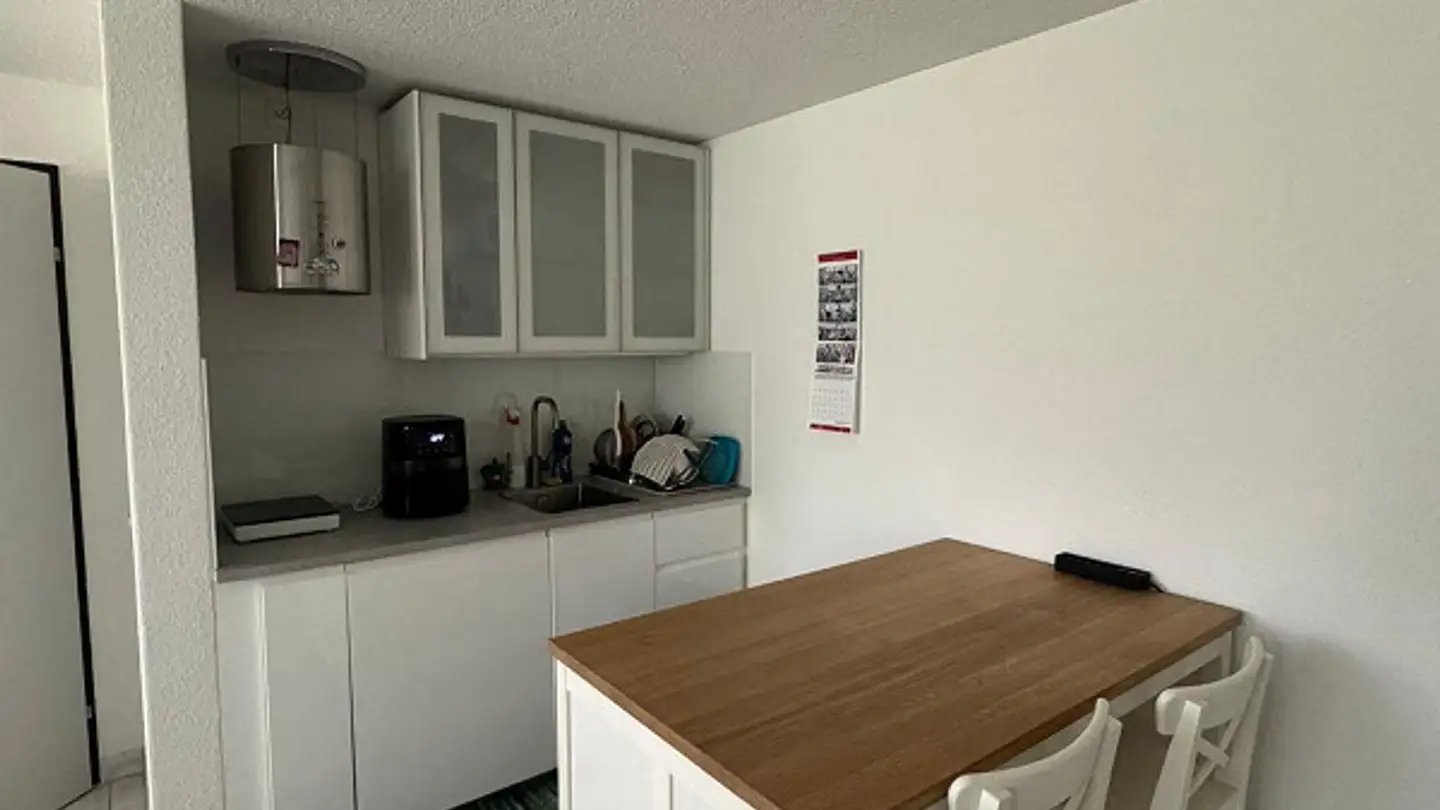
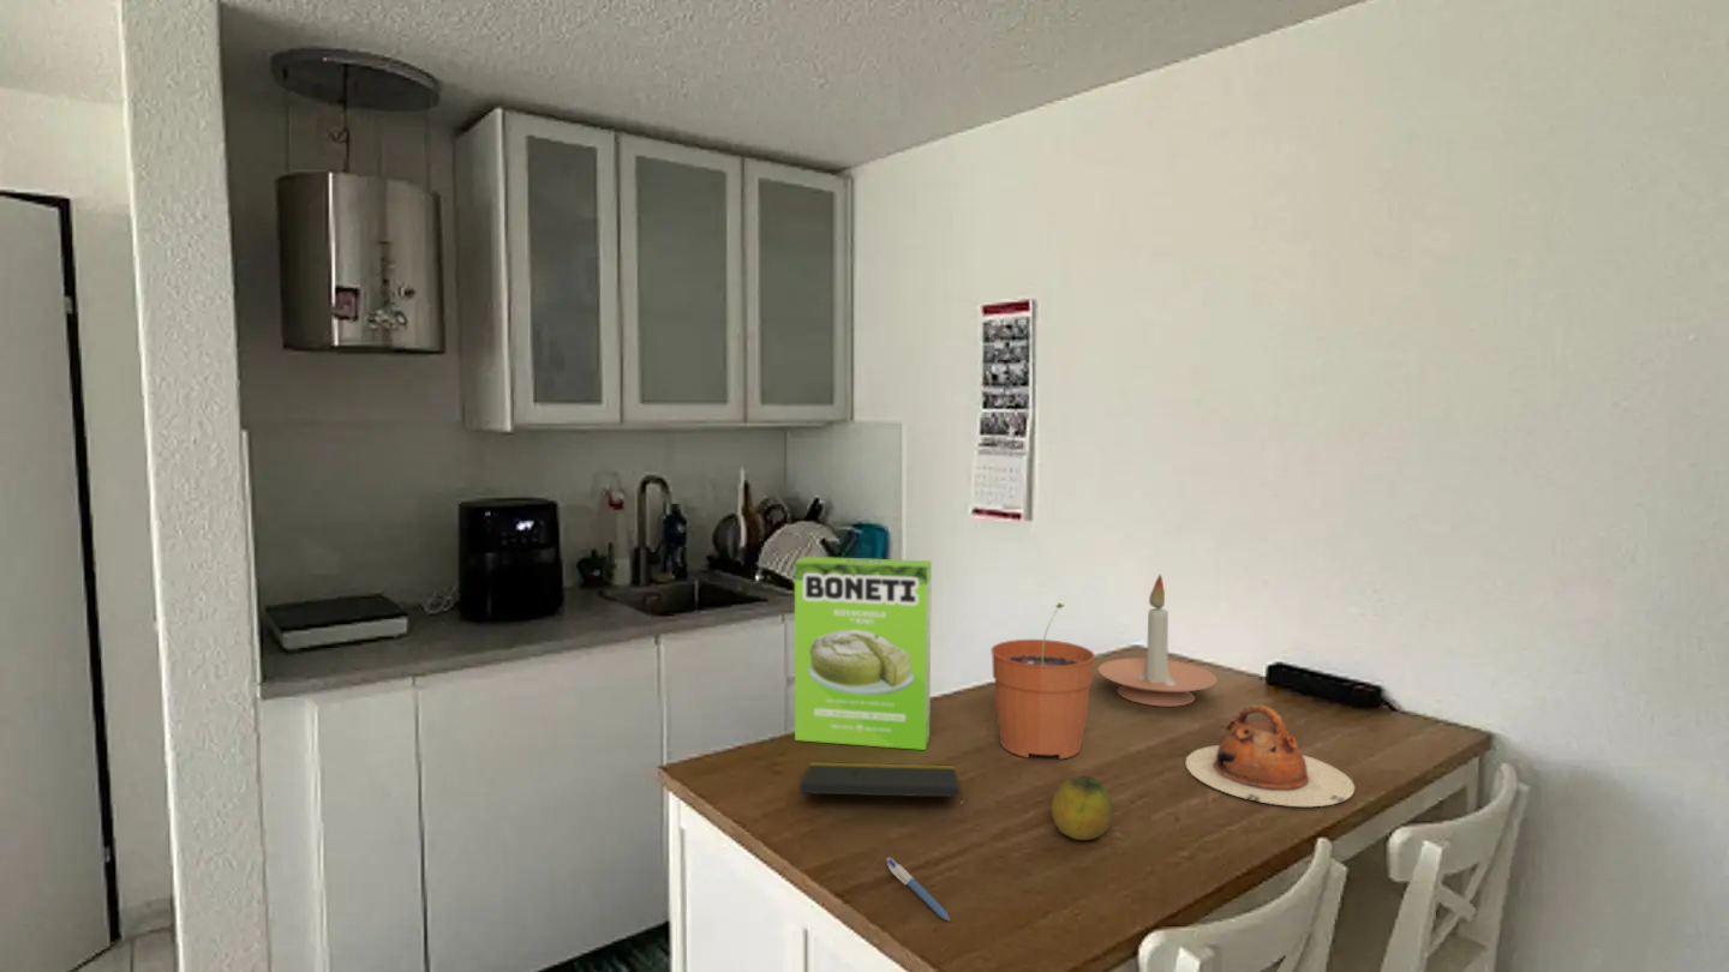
+ candle holder (1156, 634)
+ cake mix box (862, 650)
+ plant pot (1041, 674)
+ pen (915, 888)
+ notepad (880, 778)
+ teapot (1268, 739)
+ fruit (1082, 808)
